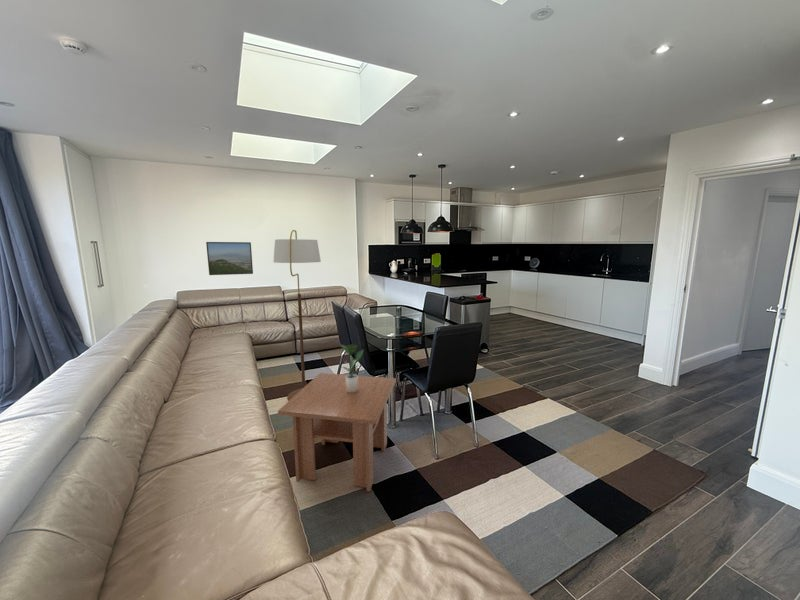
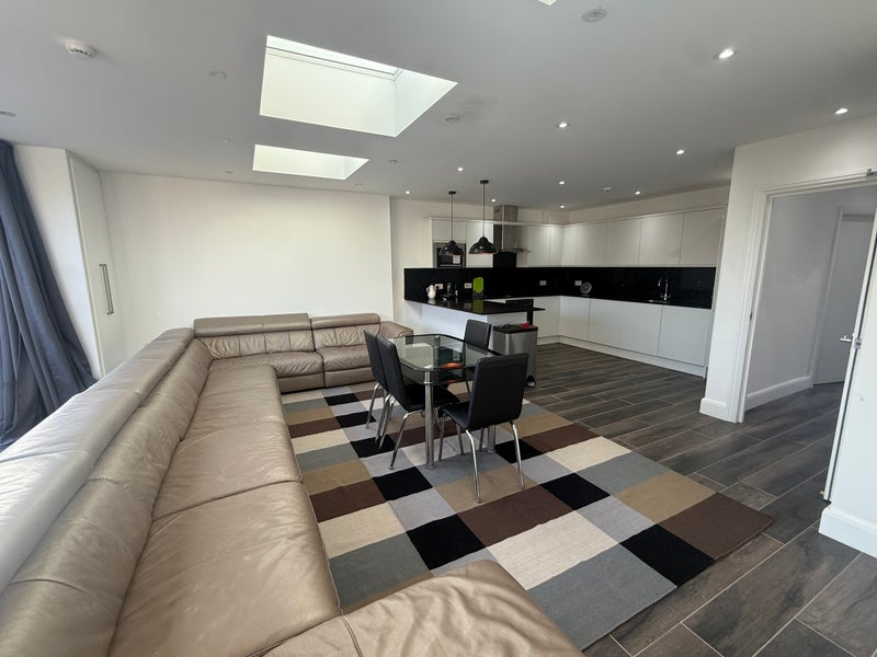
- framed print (230, 258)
- floor lamp (299, 317)
- coffee table (344, 427)
- potted plant (352, 365)
